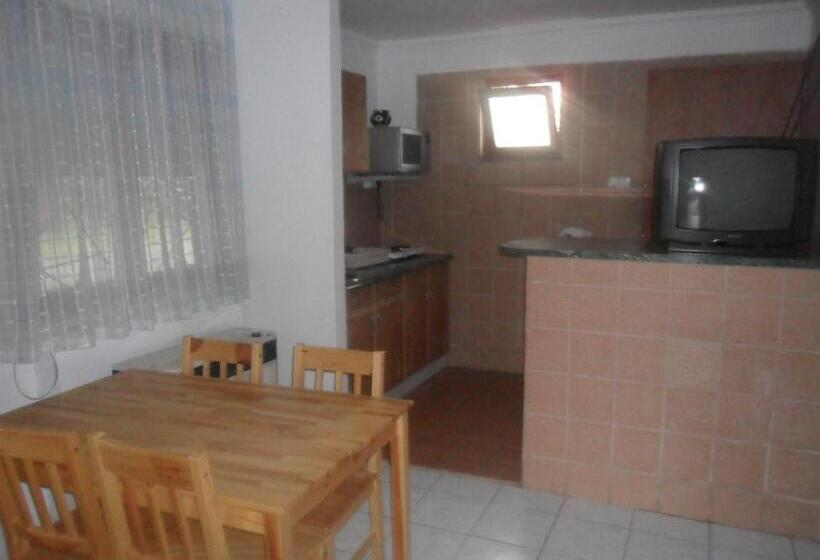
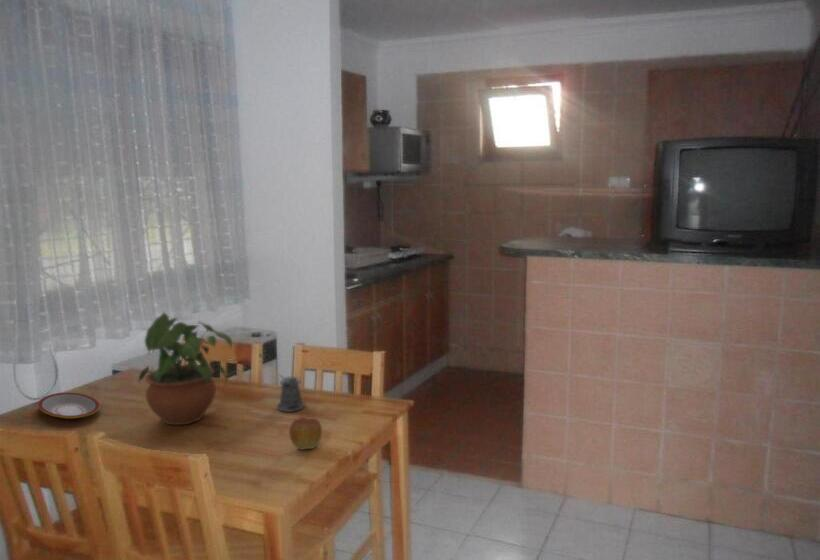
+ pepper shaker (289, 390)
+ potted plant (177, 366)
+ plate (69, 407)
+ apple (305, 432)
